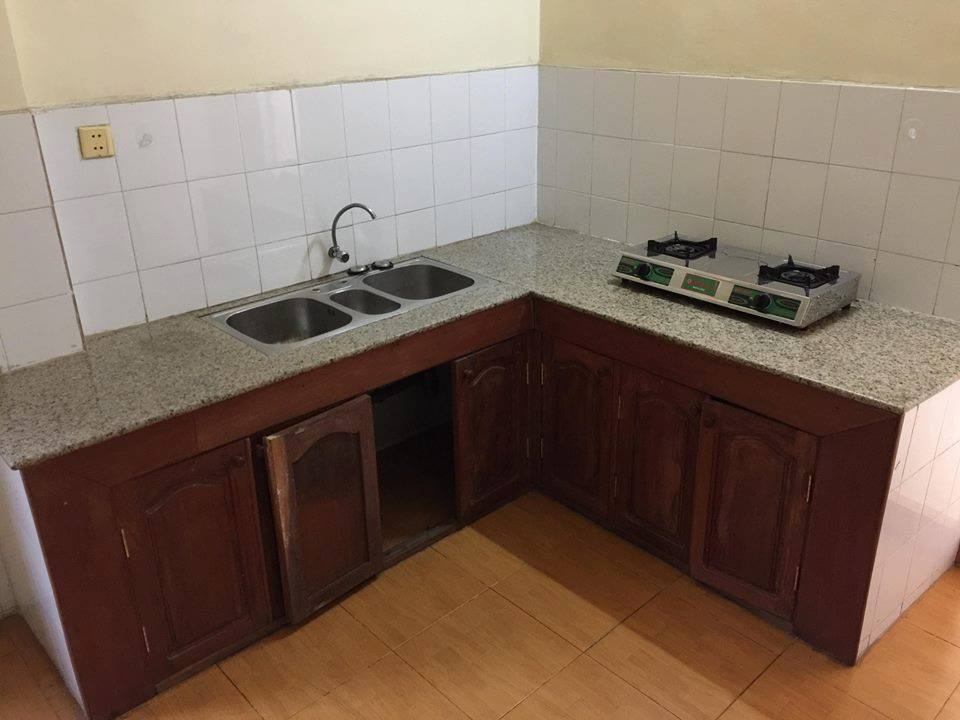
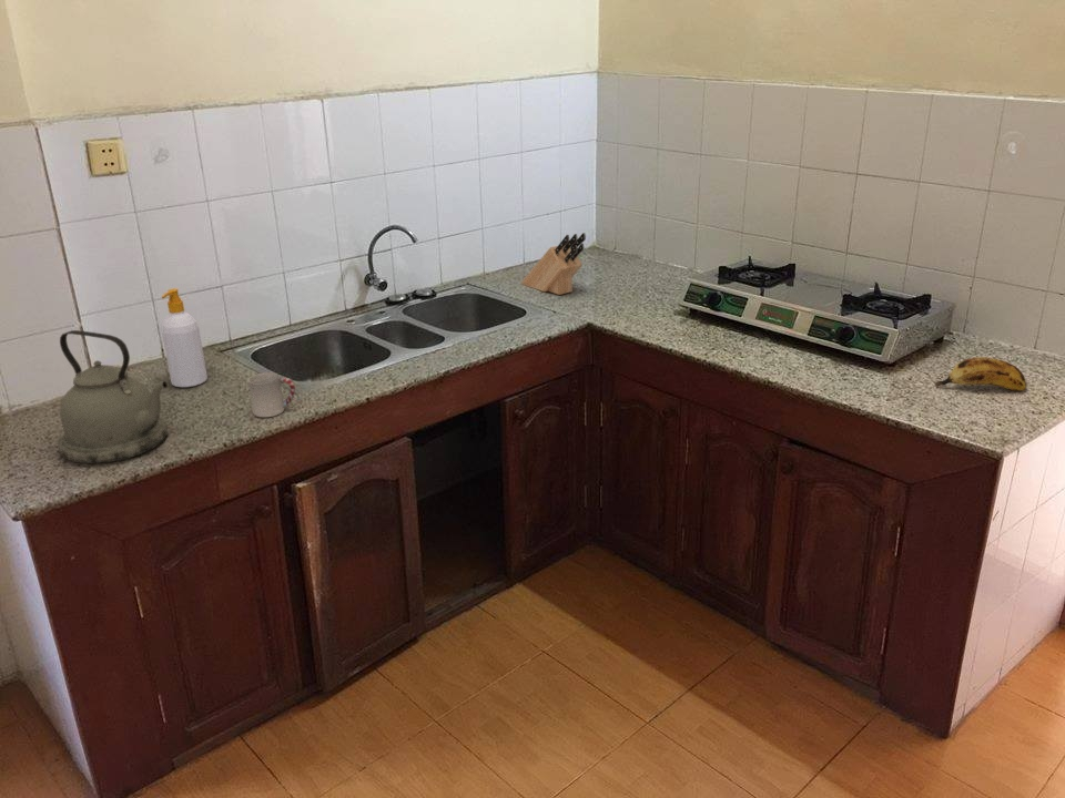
+ knife block (555, 259)
+ kettle (110, 388)
+ soap bottle (180, 337)
+ banana (984, 374)
+ cup (273, 393)
